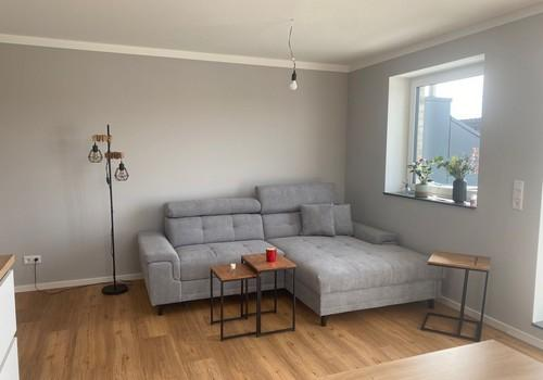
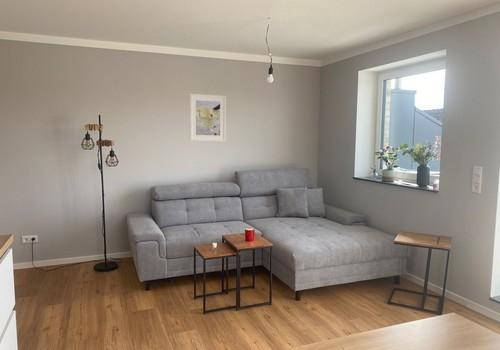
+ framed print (208, 118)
